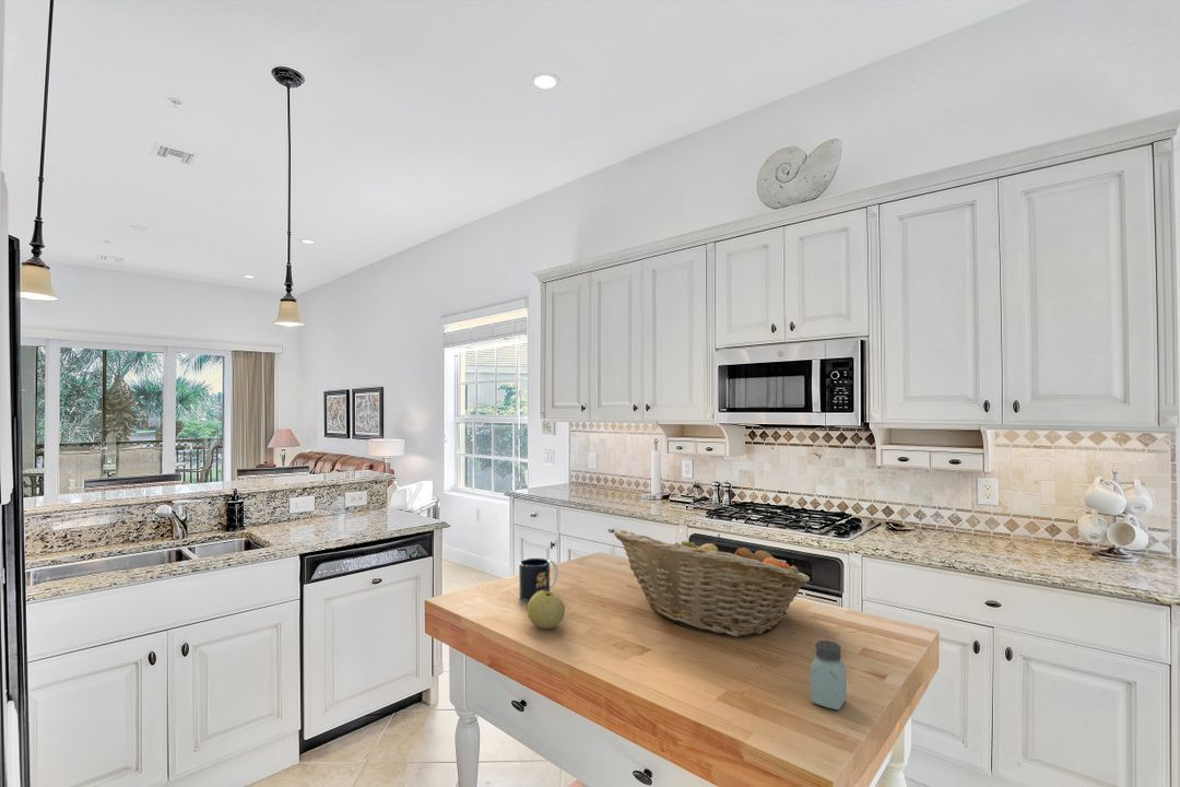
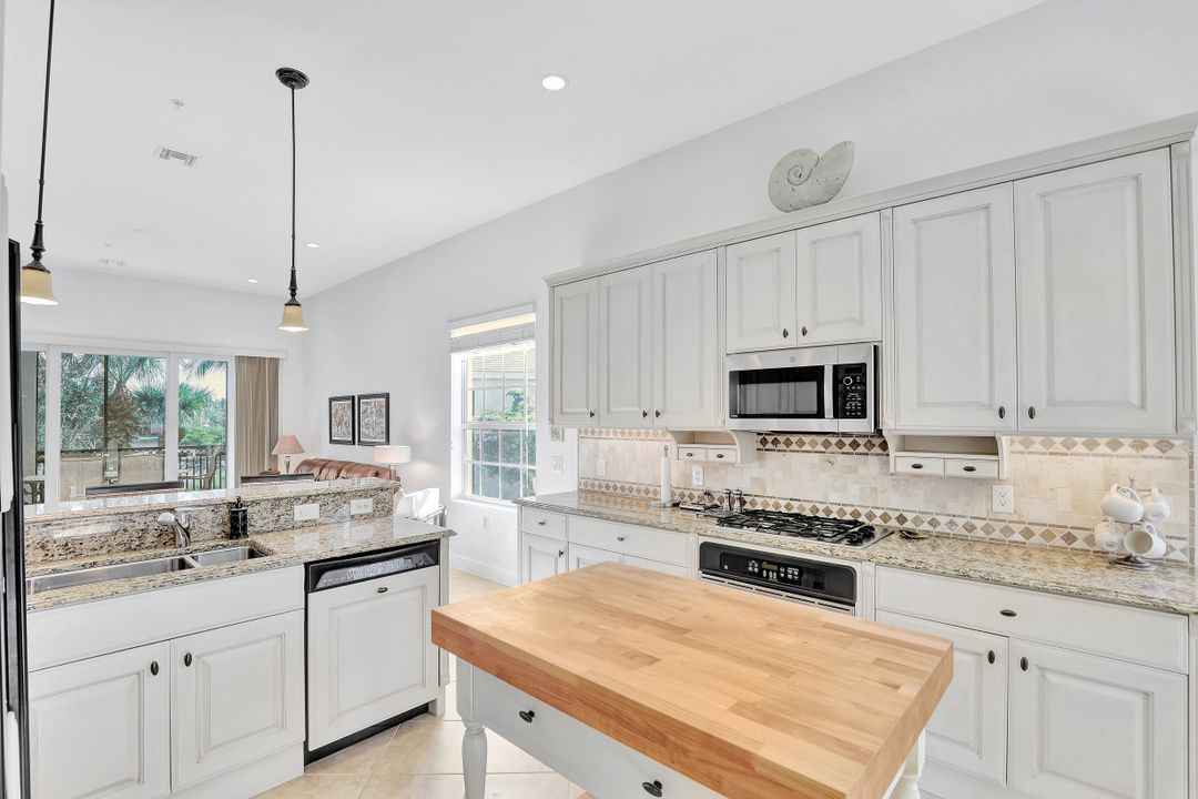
- mug (540, 577)
- saltshaker (828, 672)
- fruit basket (706, 569)
- apple (545, 609)
